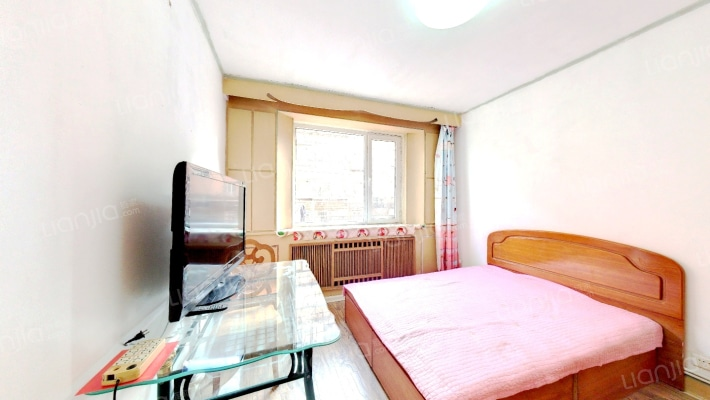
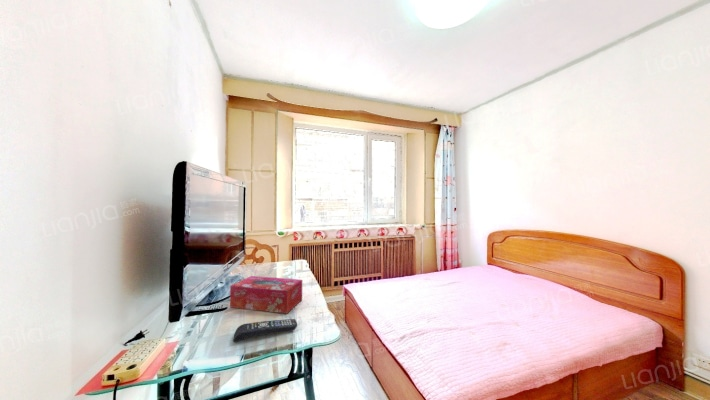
+ tissue box (267, 293)
+ remote control (266, 328)
